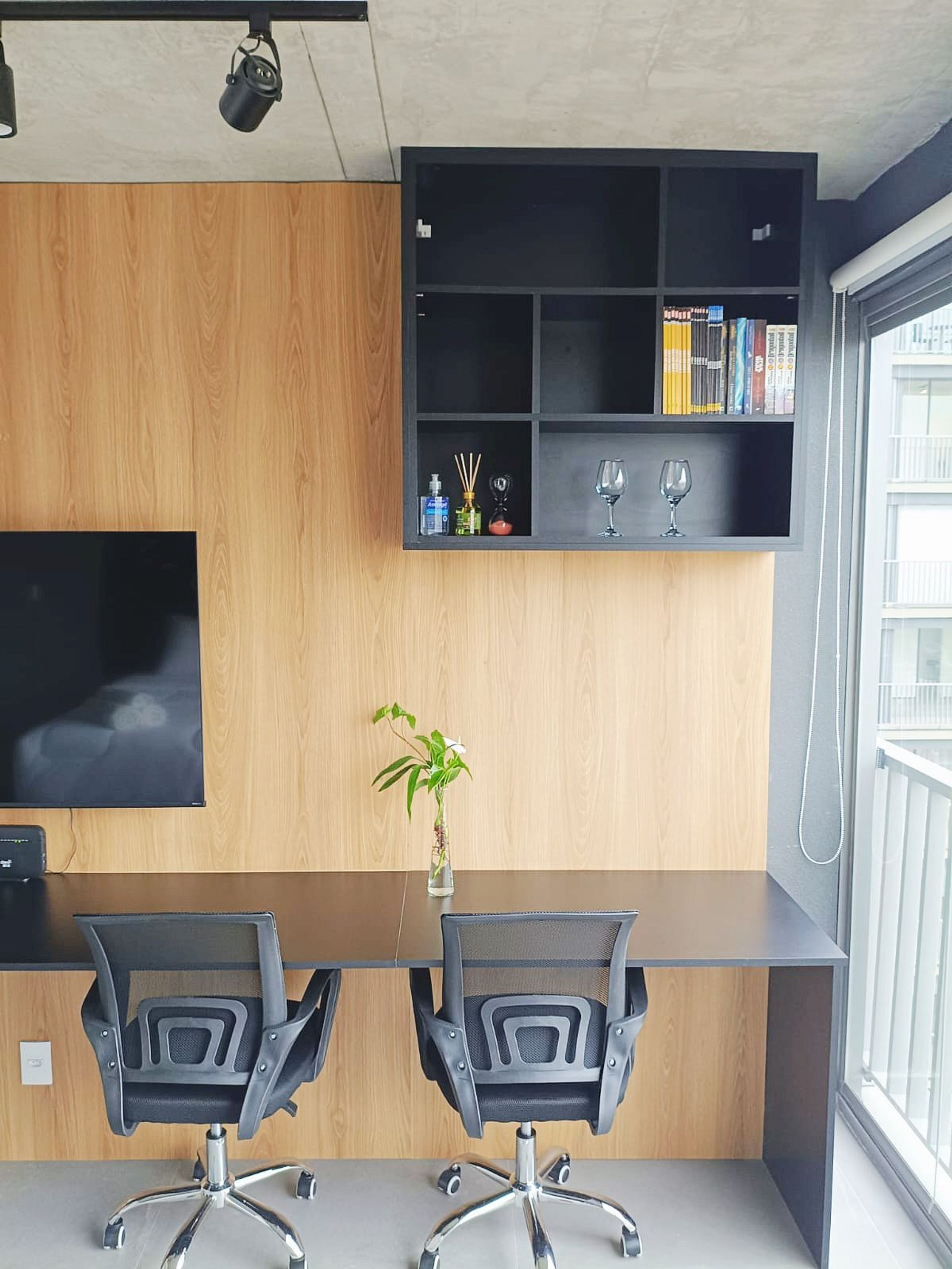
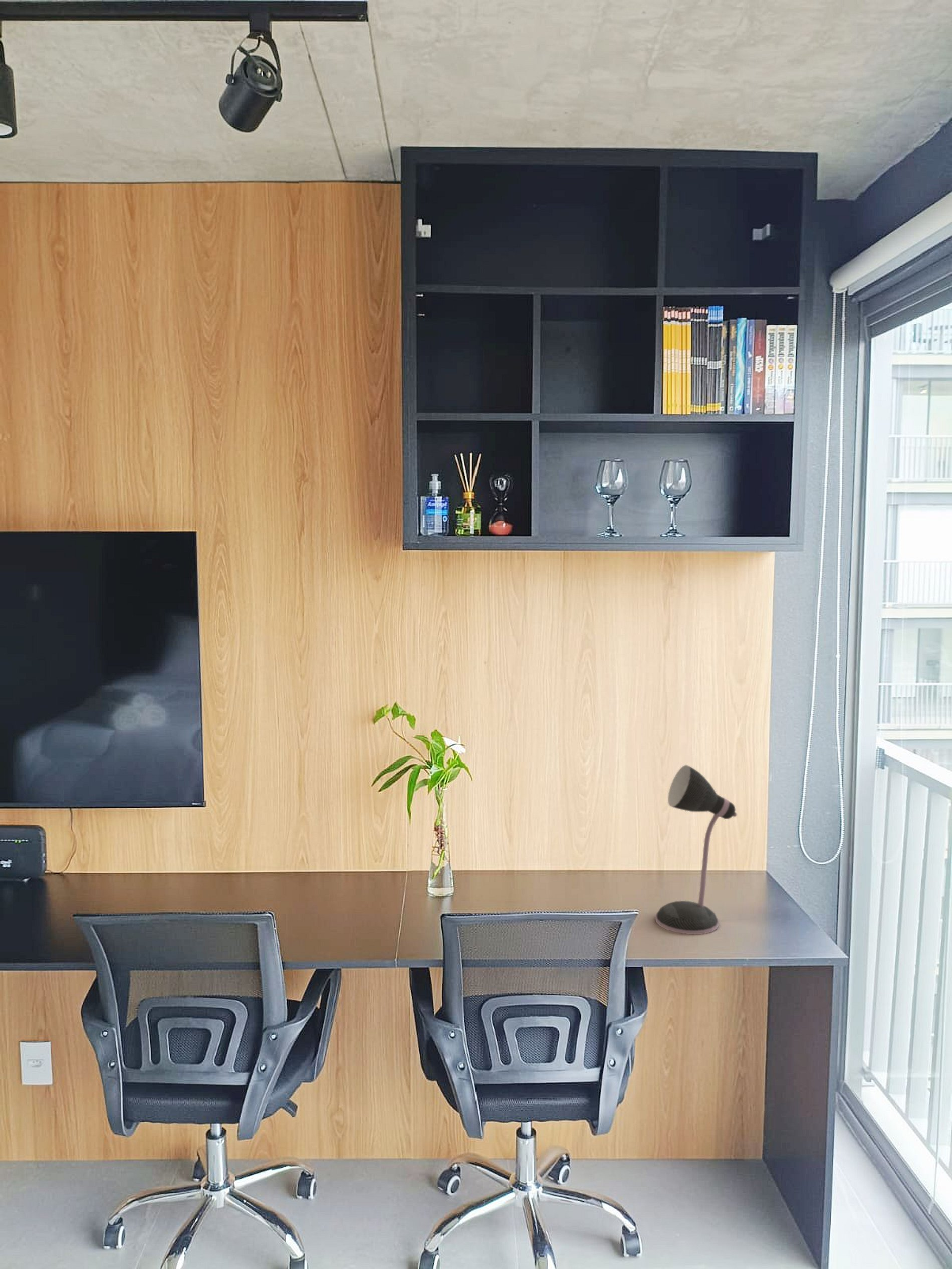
+ desk lamp (704, 844)
